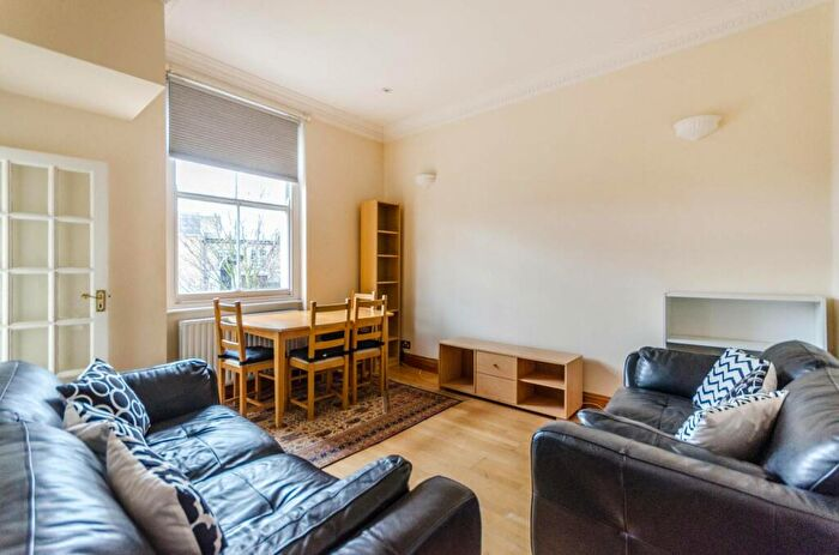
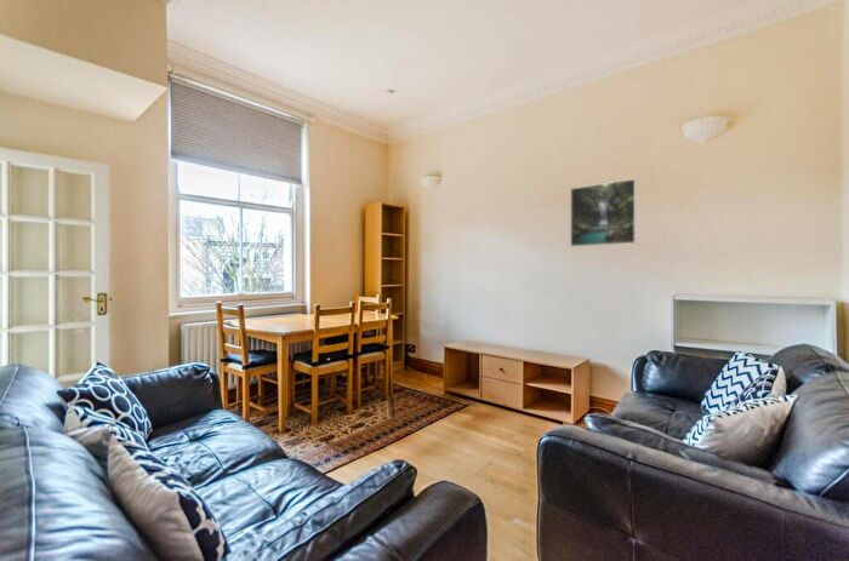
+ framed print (602, 214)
